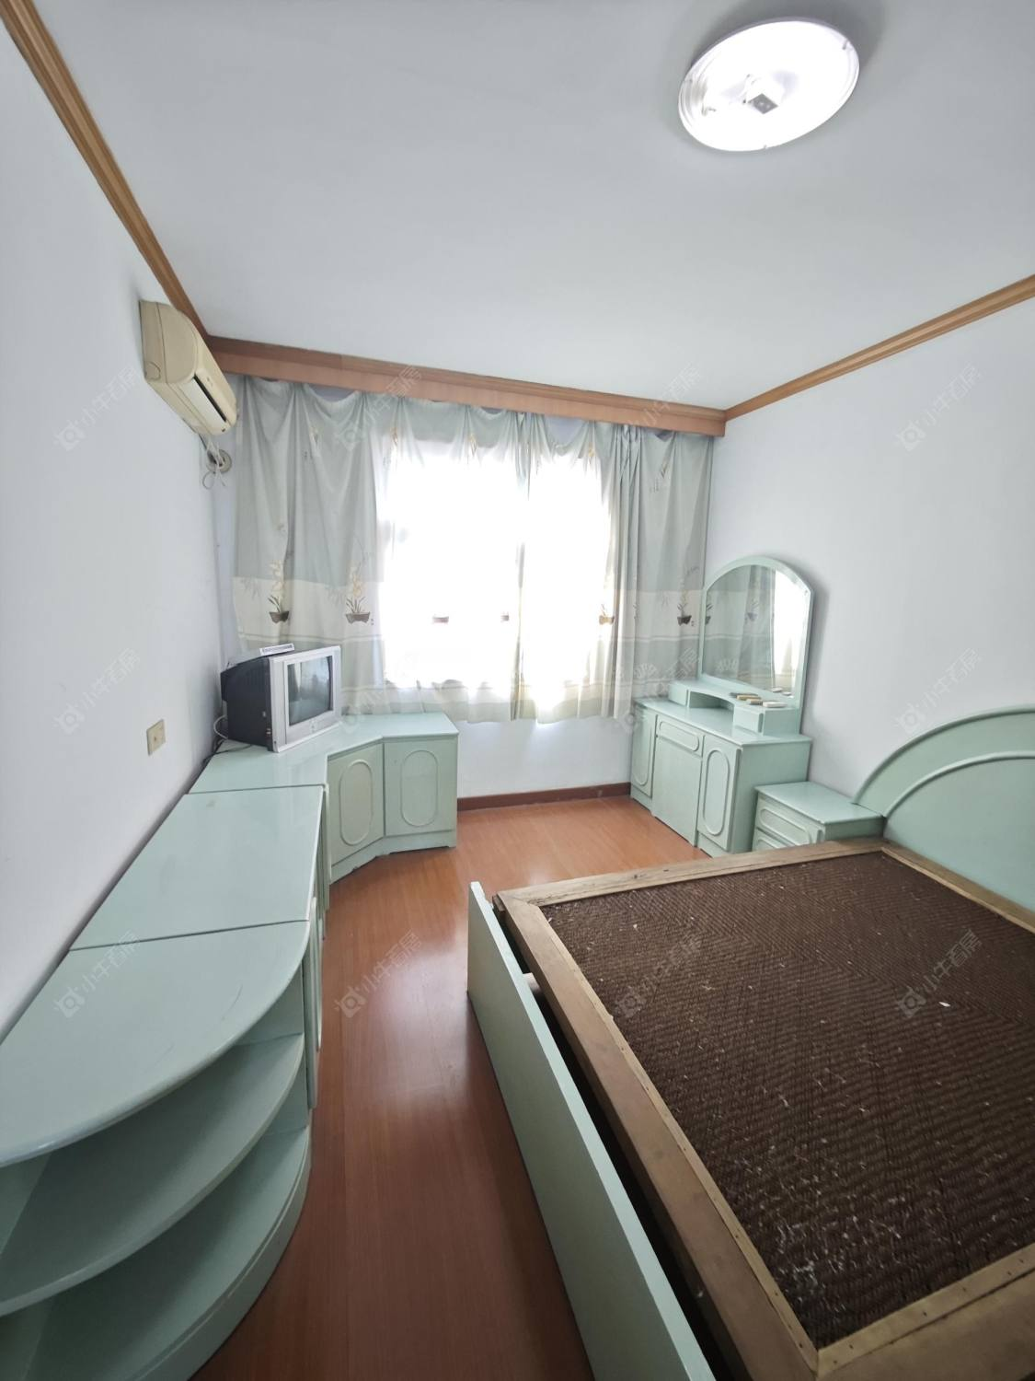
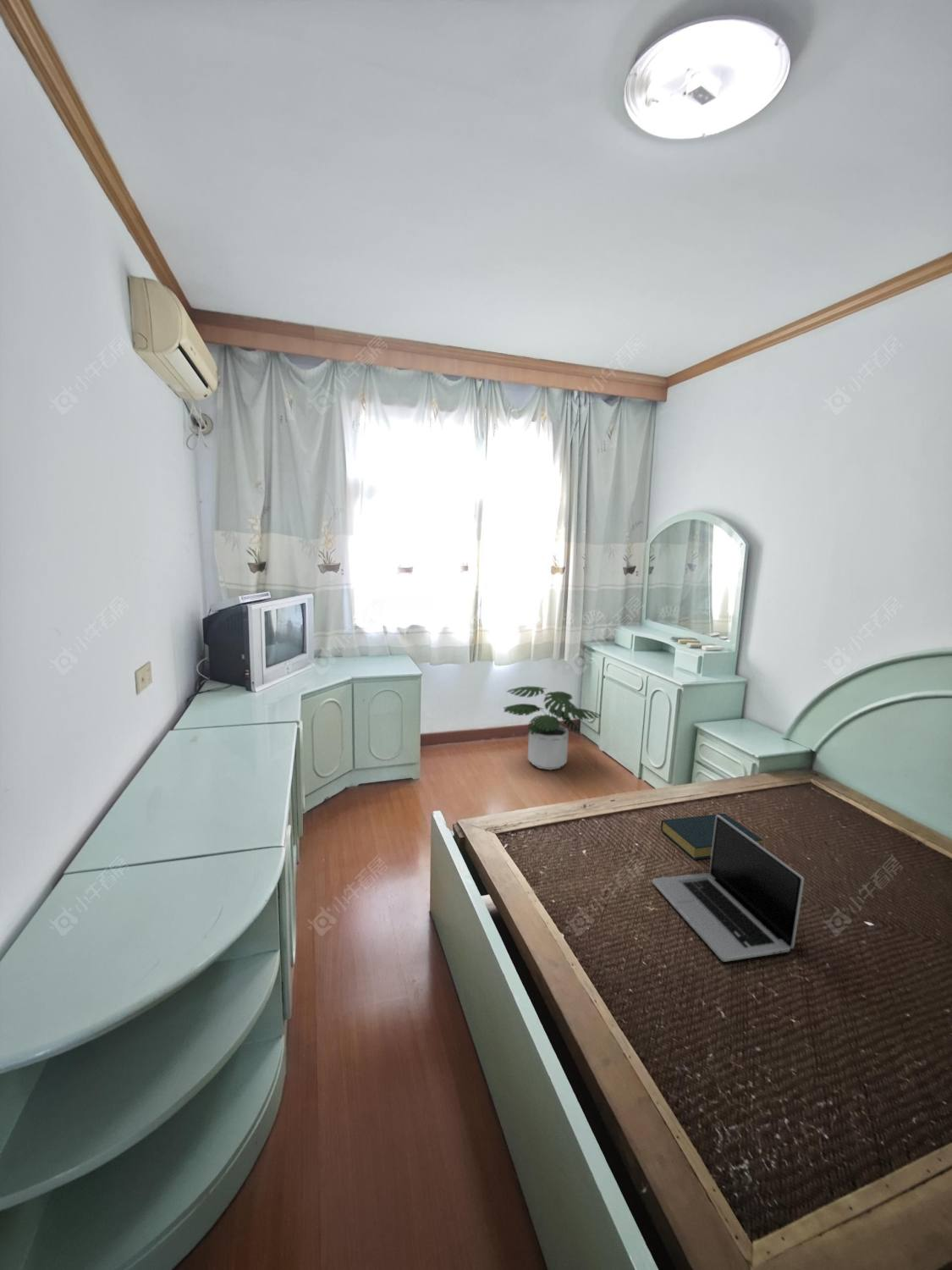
+ laptop (719, 881)
+ potted plant (552, 727)
+ hardback book (710, 835)
